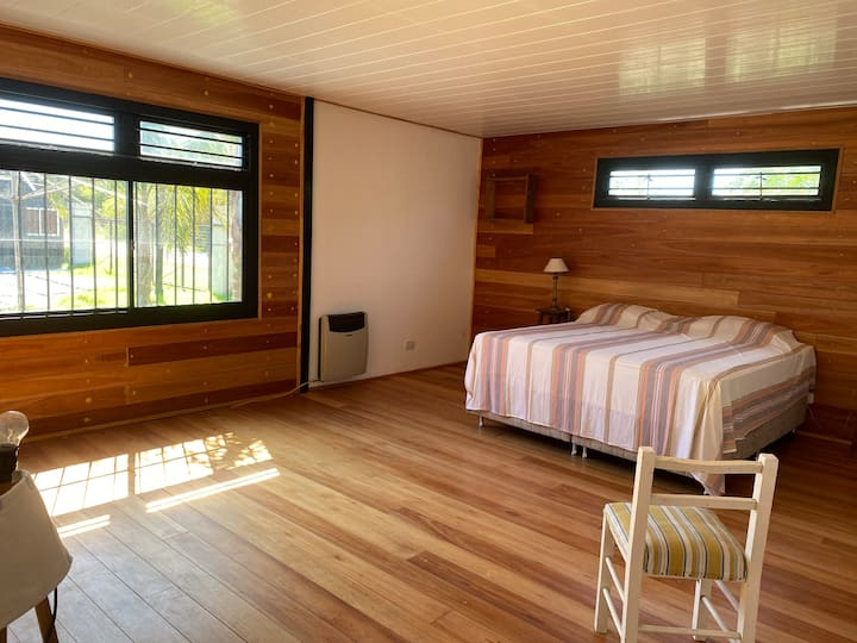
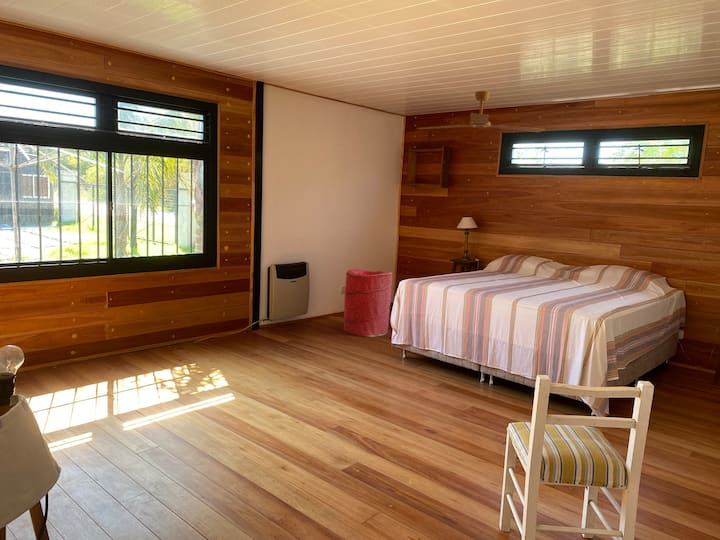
+ ceiling fan (480, 107)
+ laundry hamper (367, 300)
